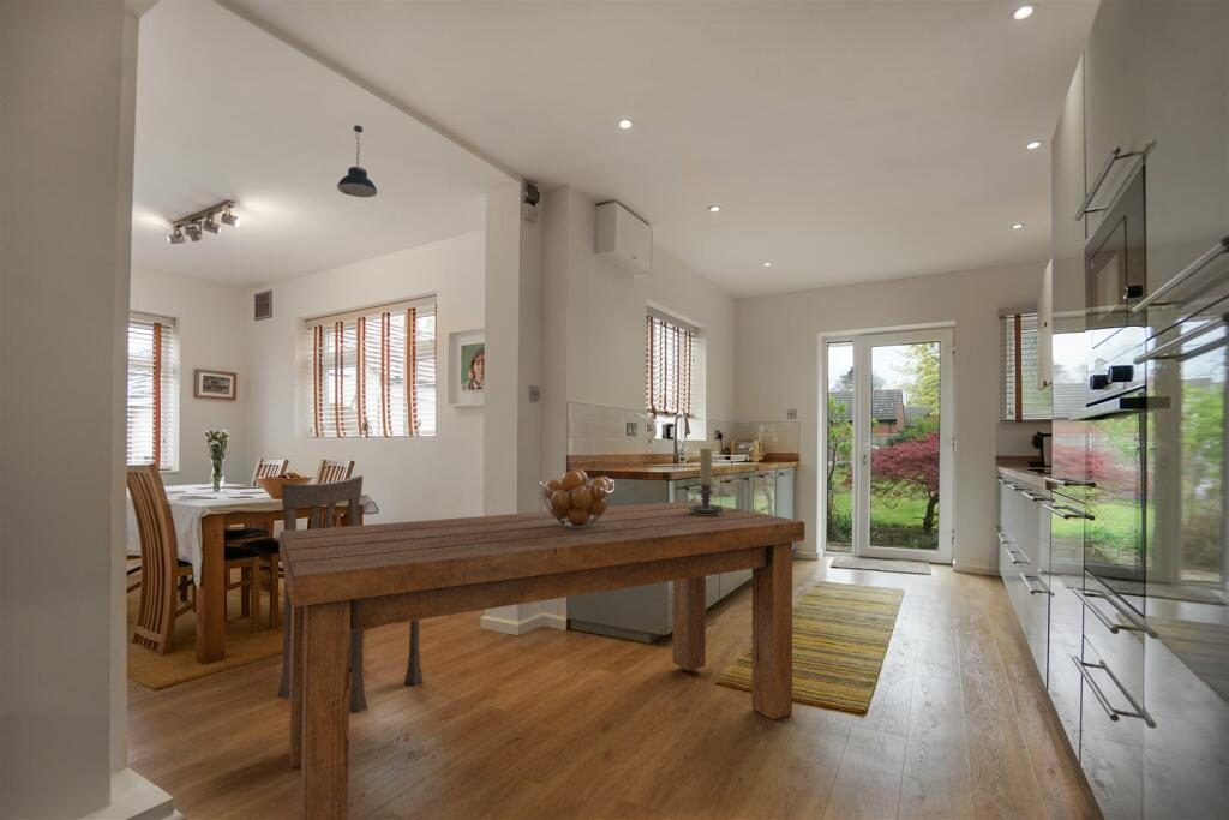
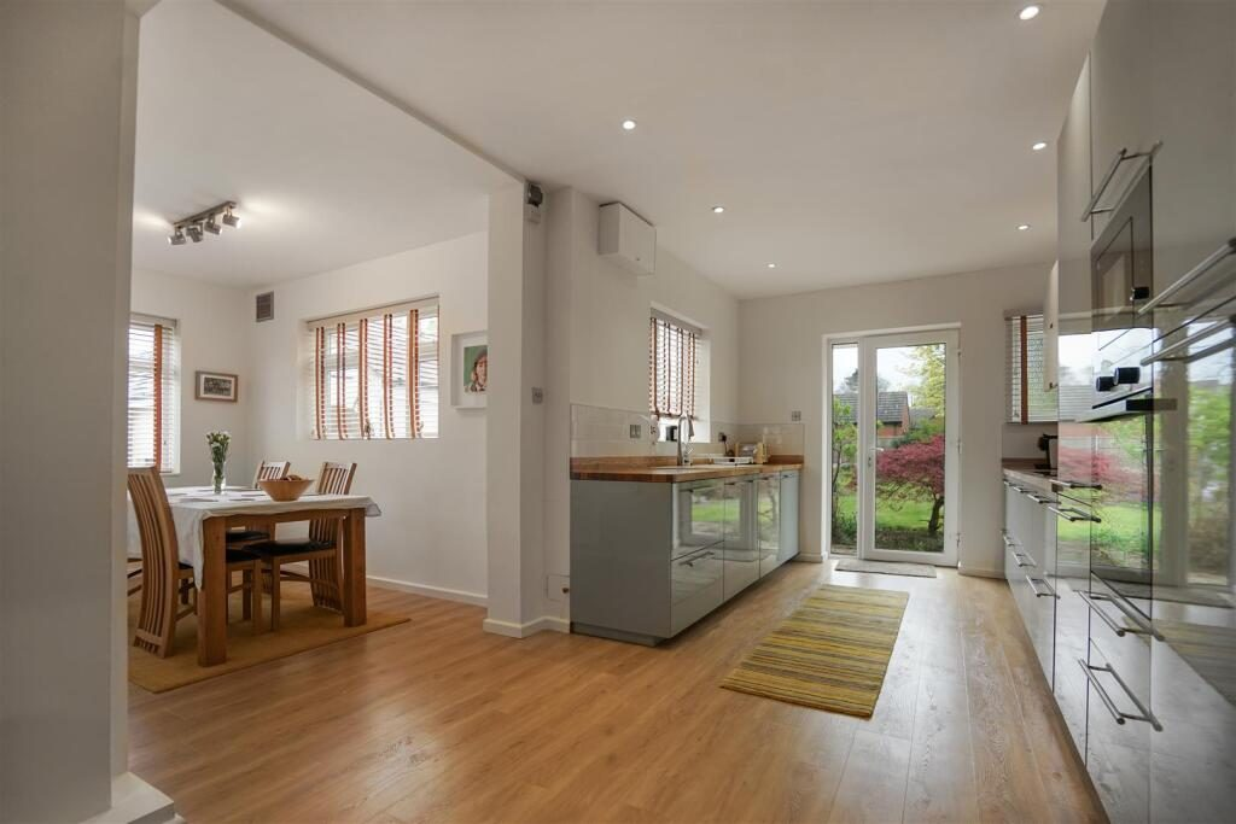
- pendant light (356, 158)
- candle holder (707, 480)
- dining chair (361, 628)
- dining table (556, 598)
- fruit basket (577, 497)
